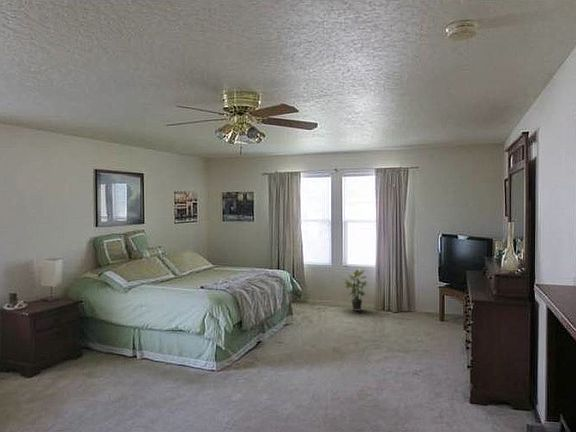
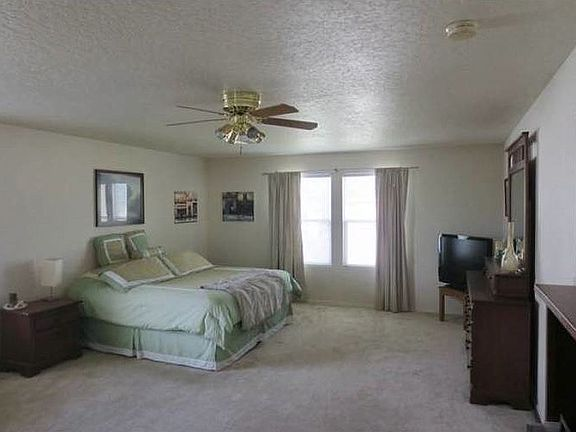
- potted plant (356, 289)
